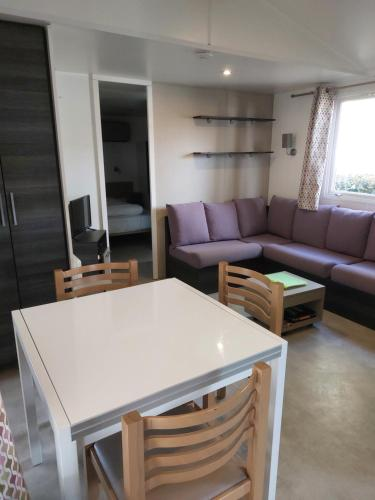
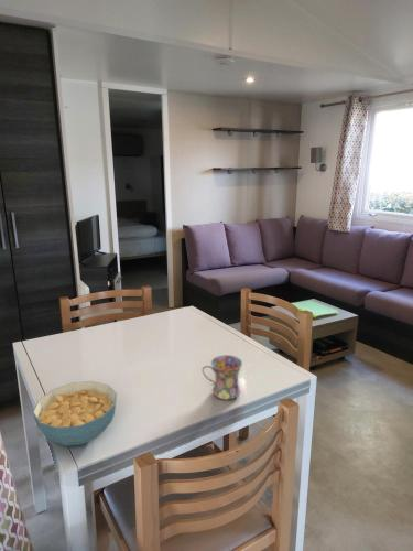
+ mug (221, 378)
+ cereal bowl (77, 419)
